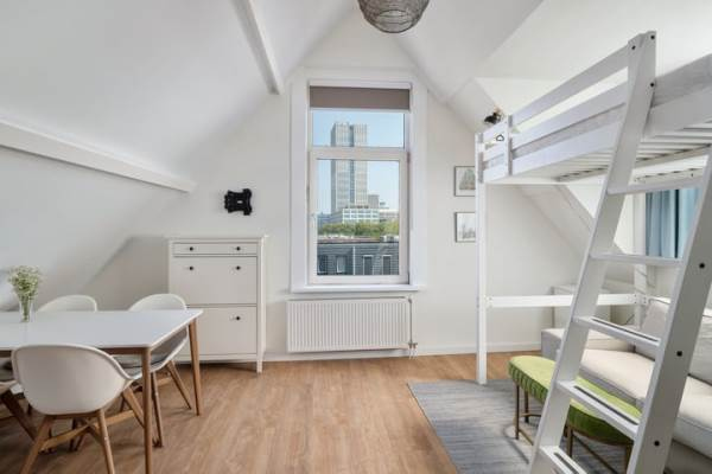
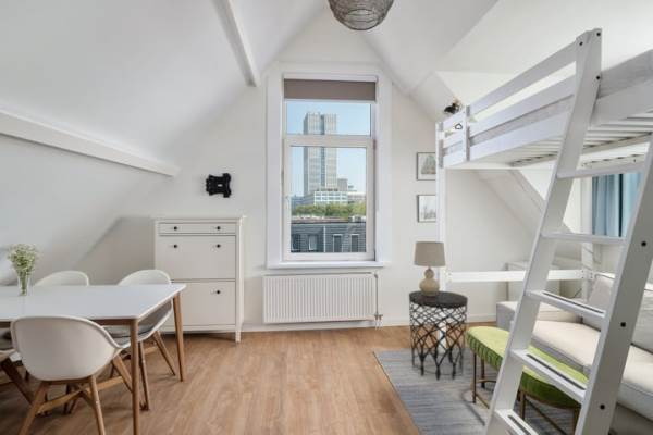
+ table lamp (429, 268)
+ side table (436, 330)
